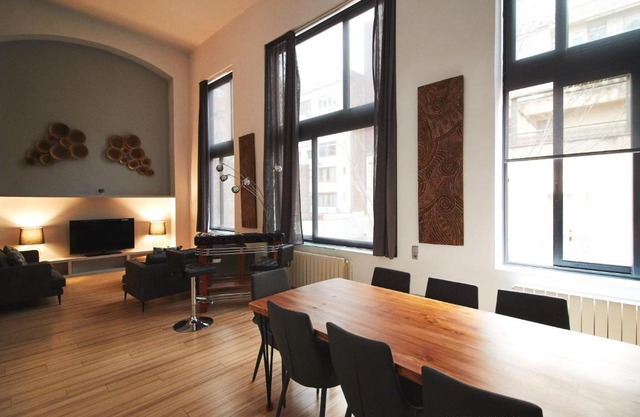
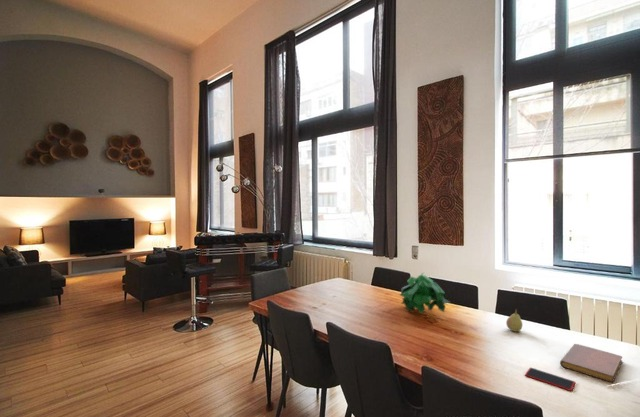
+ plant (421, 293)
+ notebook (591, 360)
+ smartphone (549, 378)
+ fruit (514, 319)
